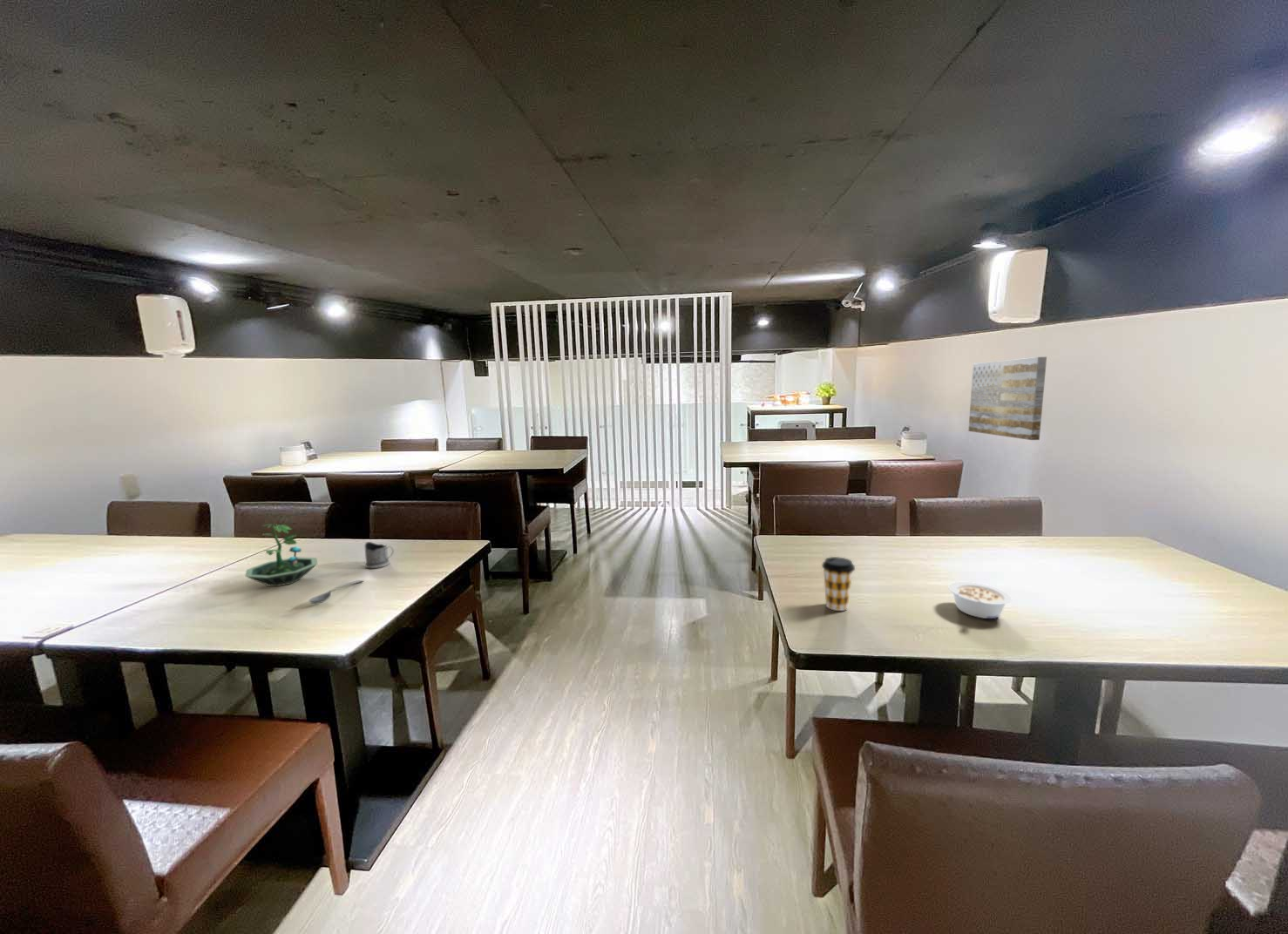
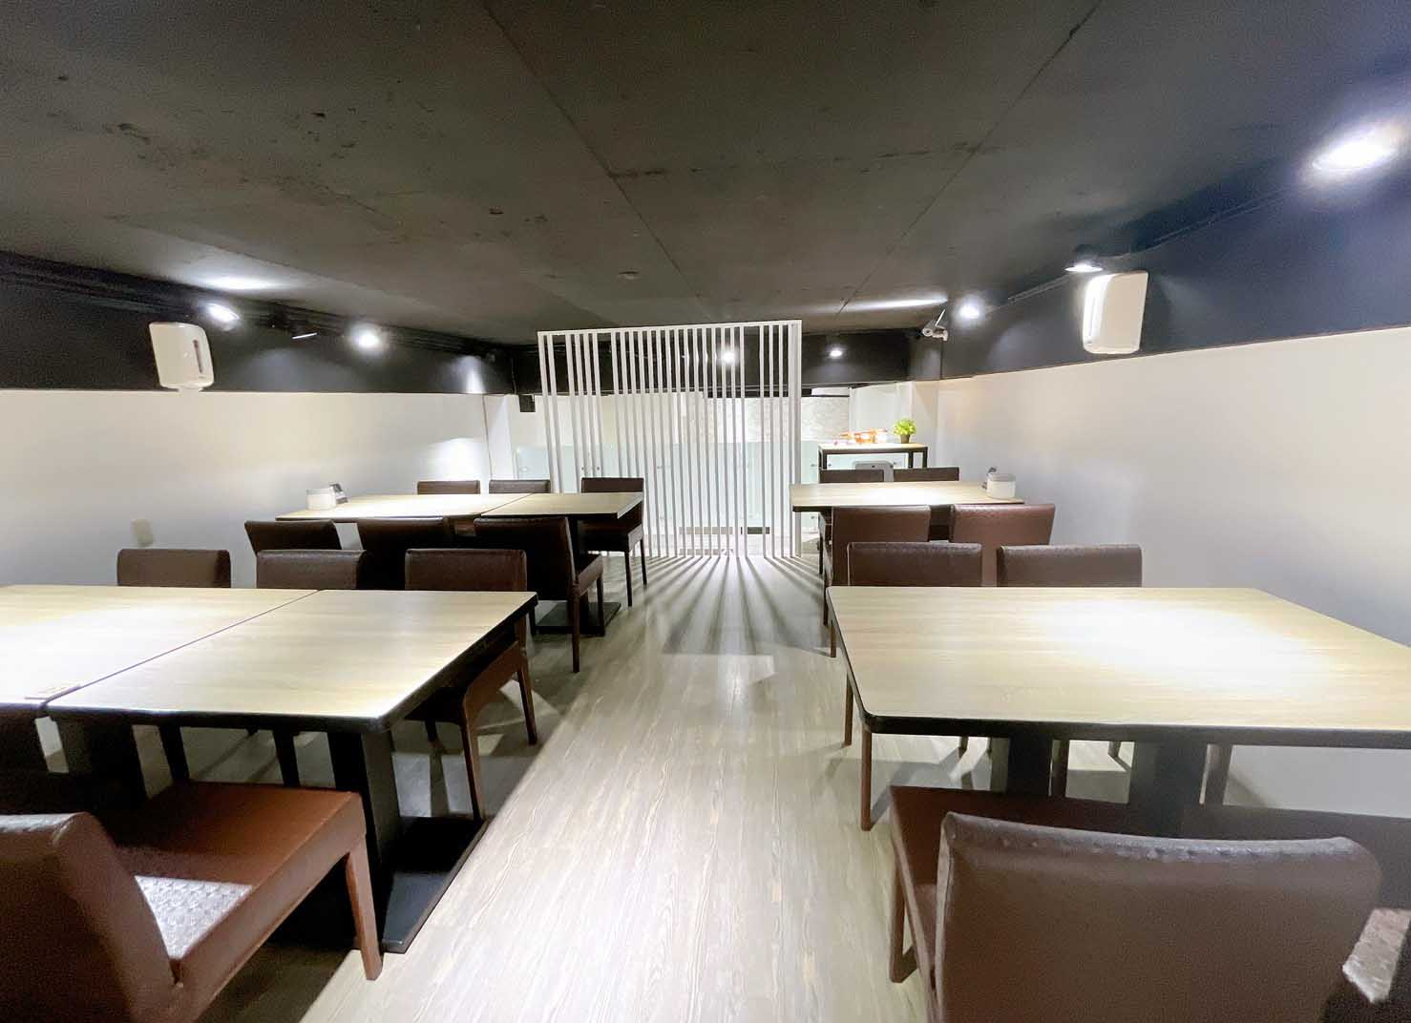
- coffee cup (837, 584)
- soupspoon (337, 587)
- terrarium (279, 531)
- wall art (1003, 398)
- tea glass holder (380, 553)
- legume (980, 600)
